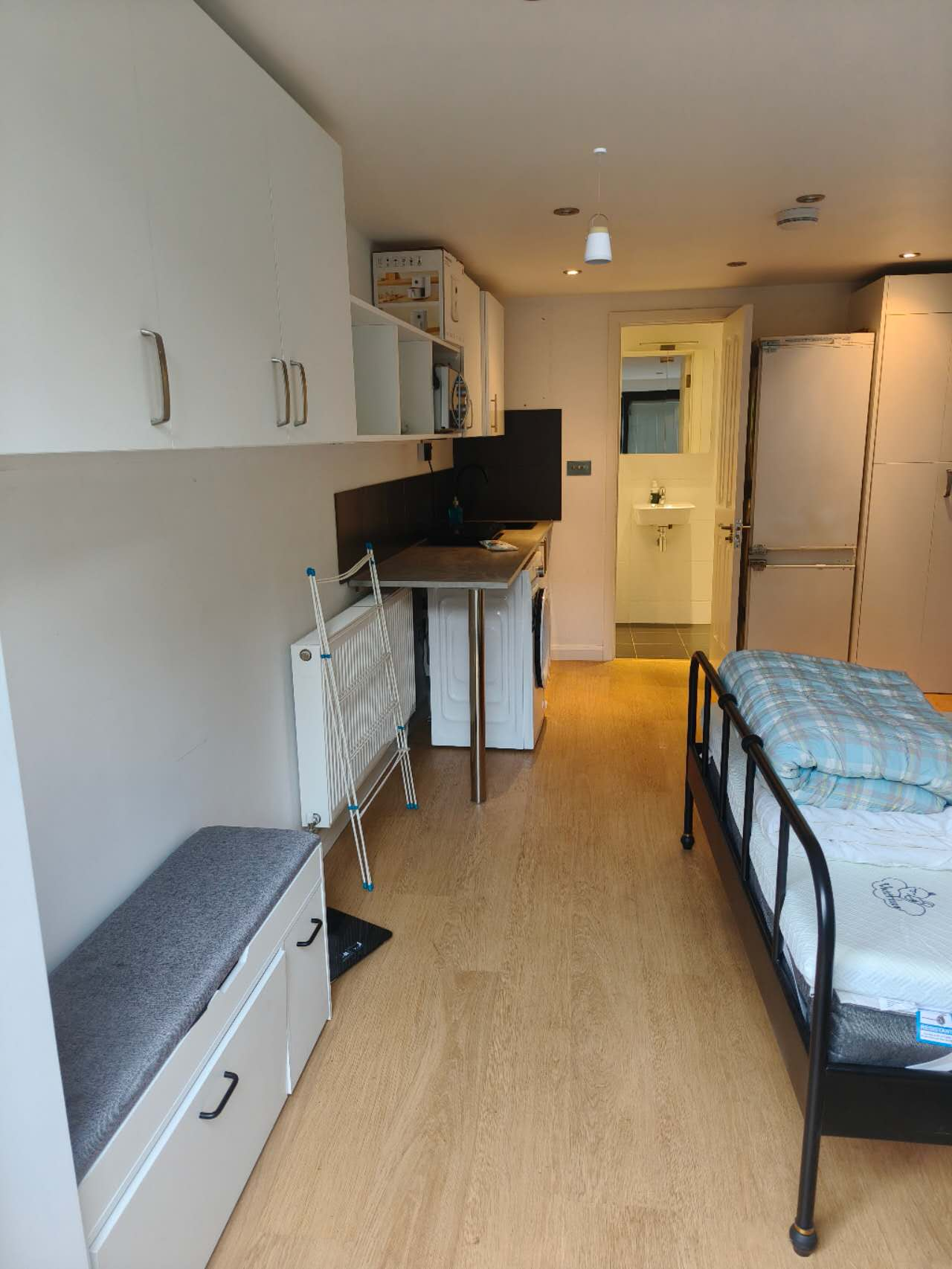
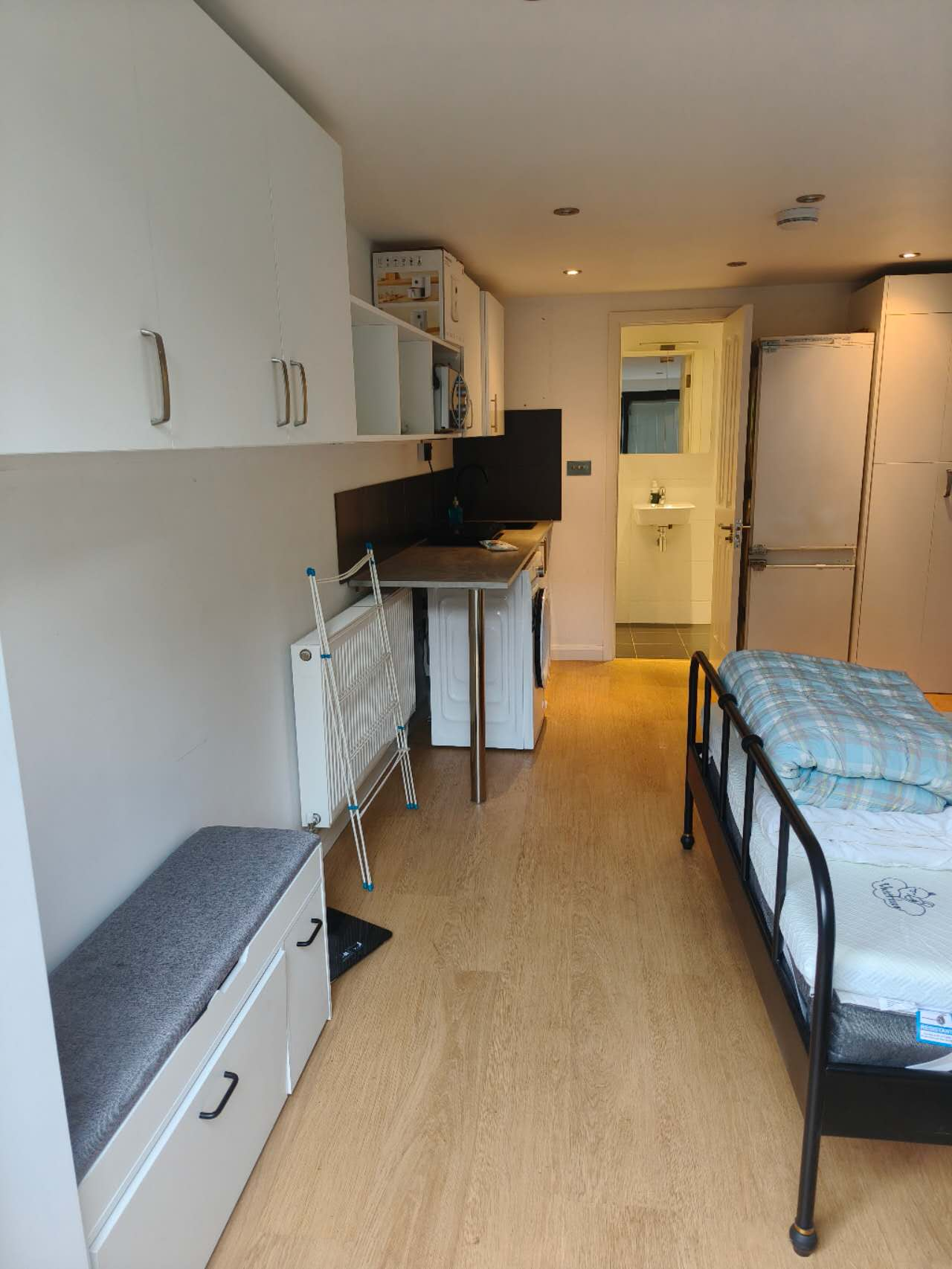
- pendant light (599, 200)
